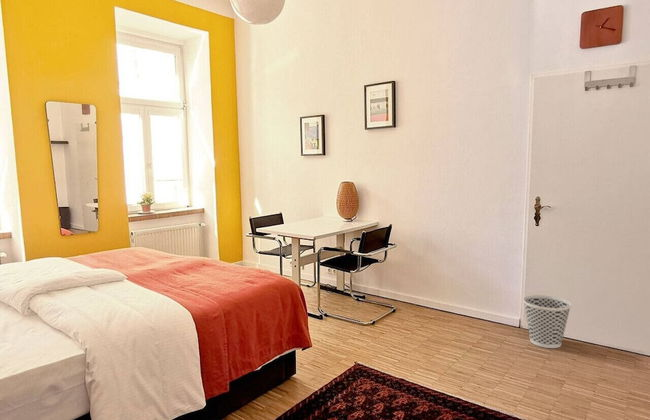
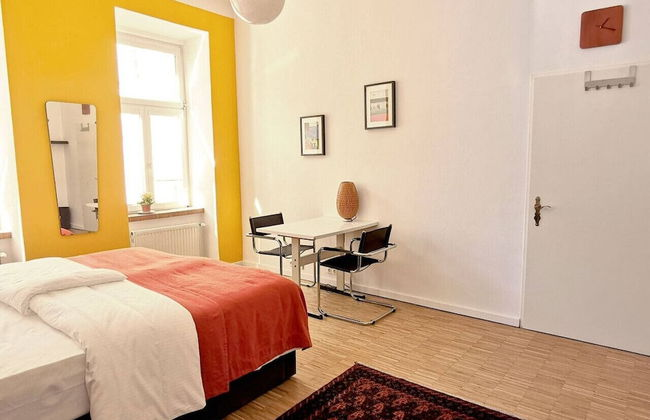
- wastebasket (546, 321)
